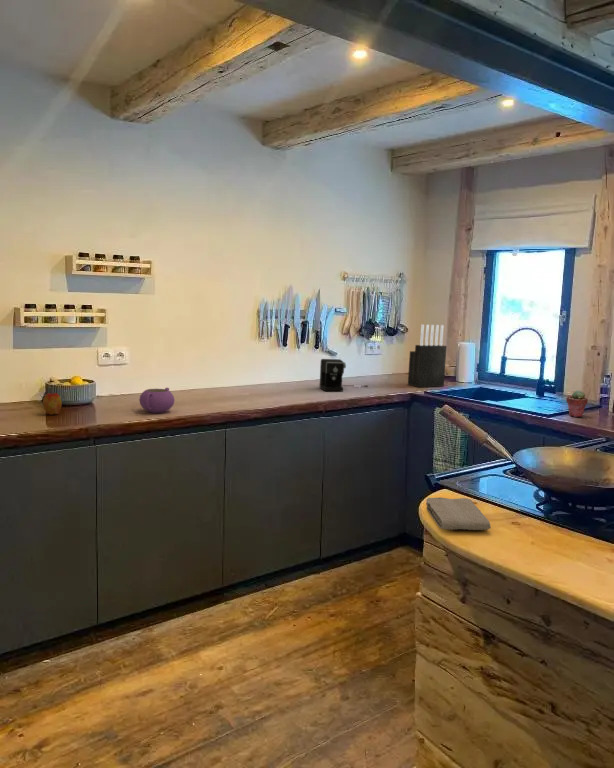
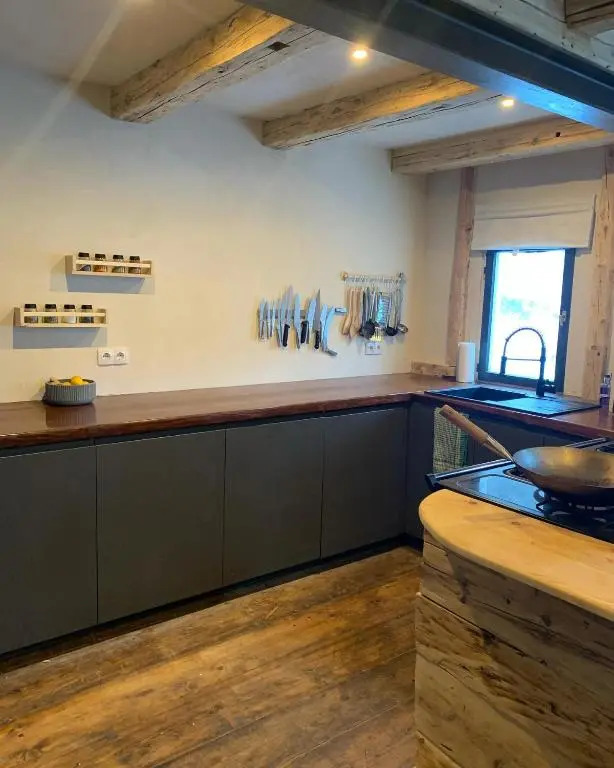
- washcloth (455, 512)
- knife block (426, 355)
- coffee maker (343, 373)
- potted succulent (576, 403)
- apple (52, 401)
- teapot (157, 400)
